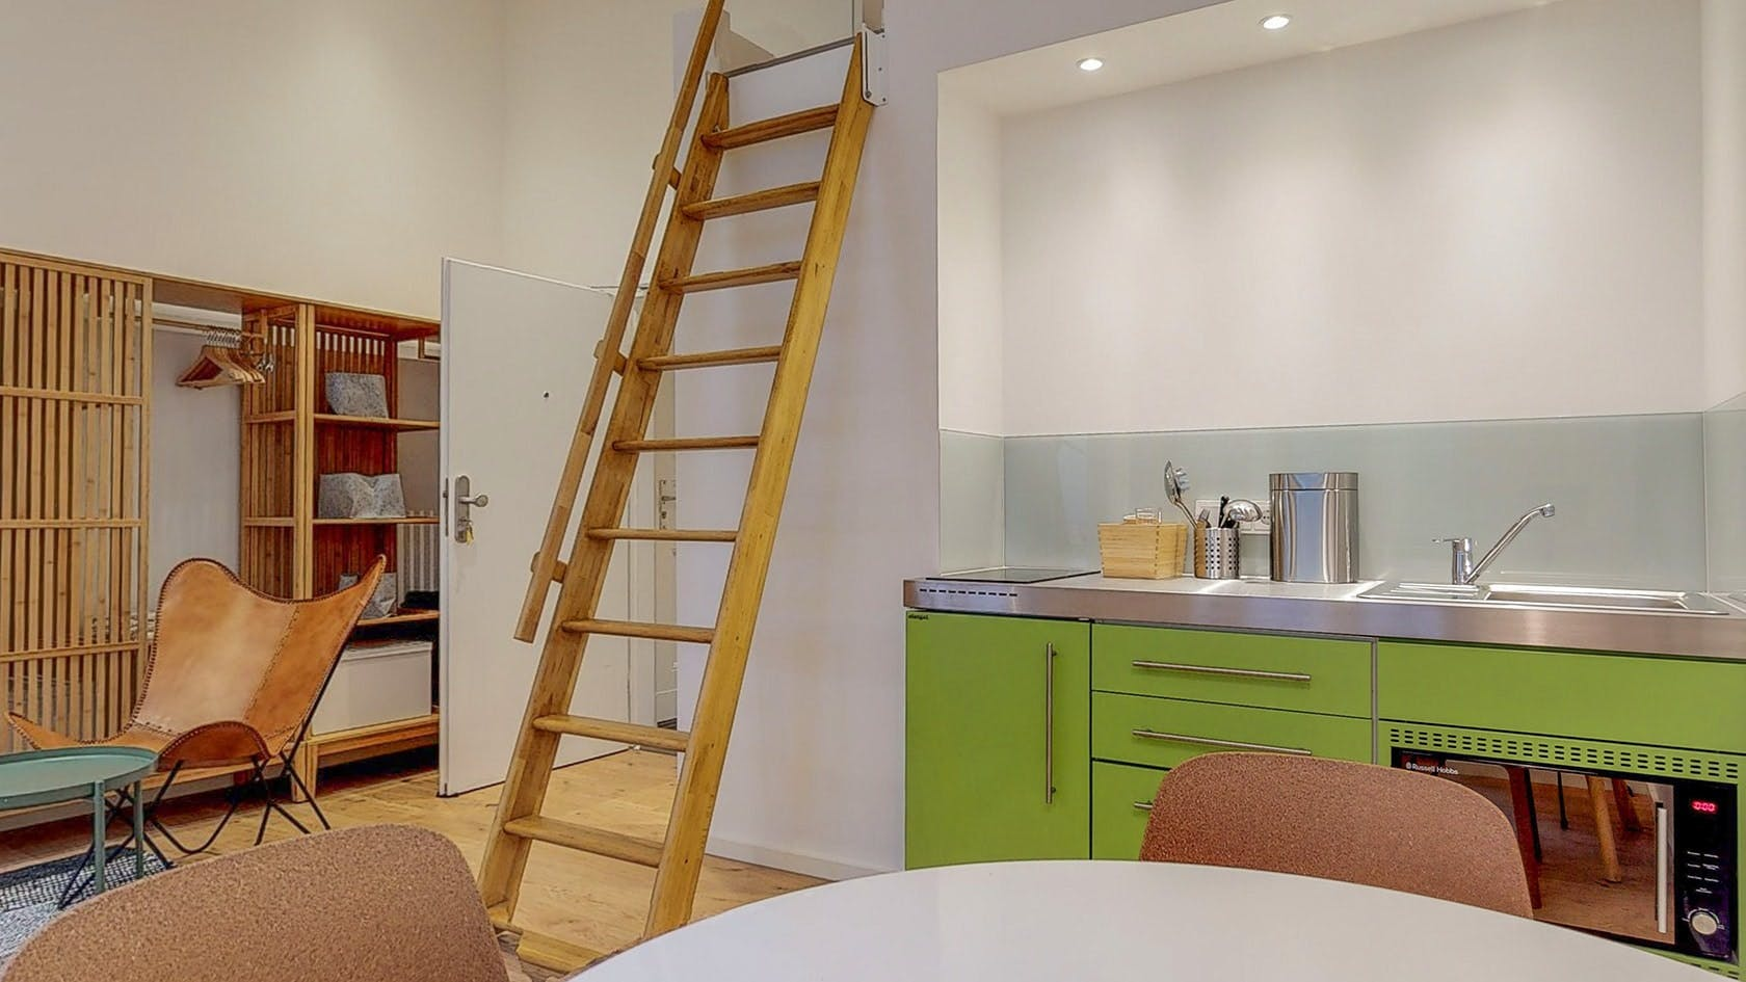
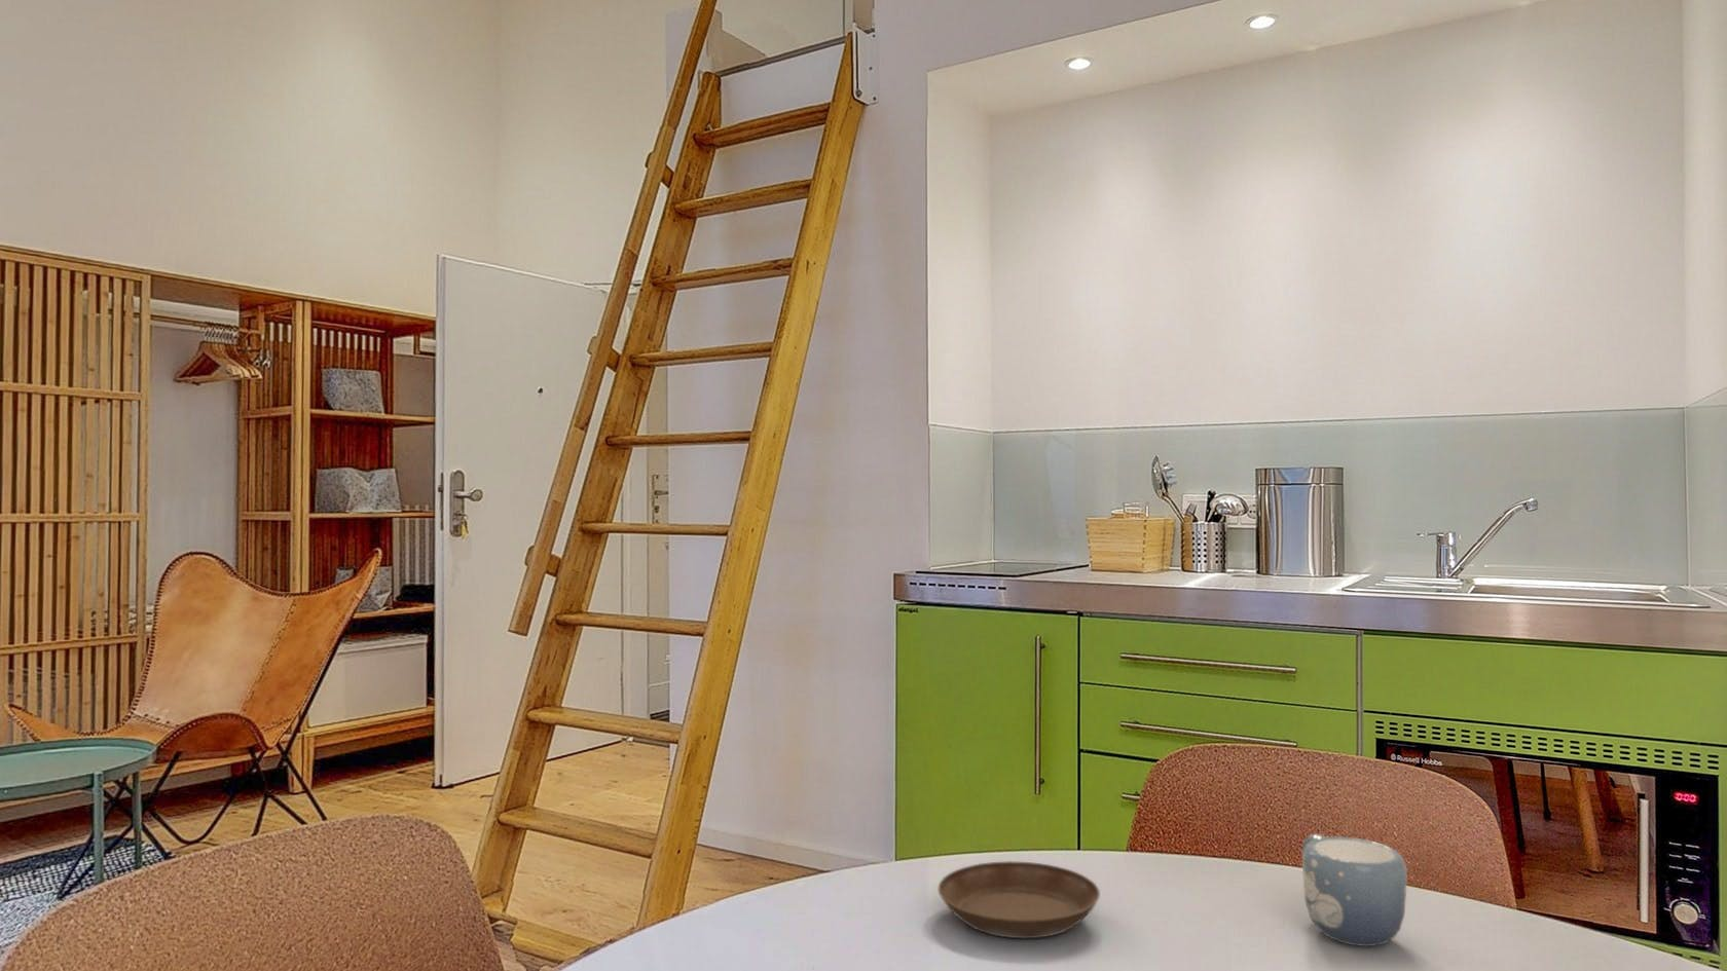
+ mug (1343, 884)
+ saucer (1018, 901)
